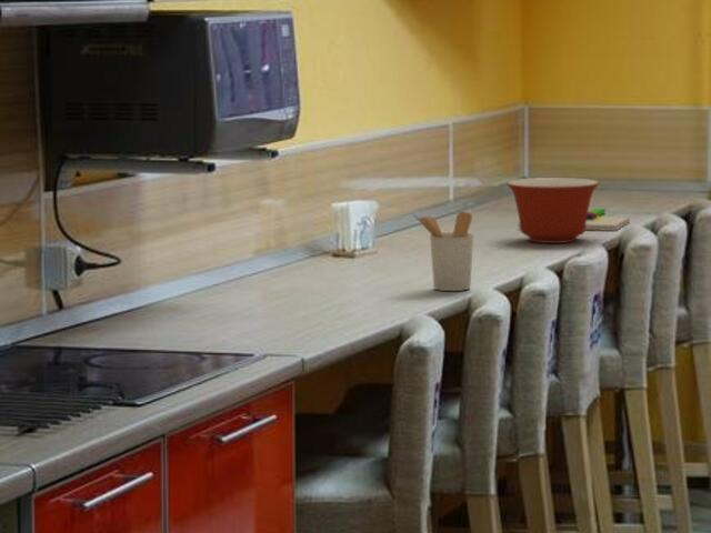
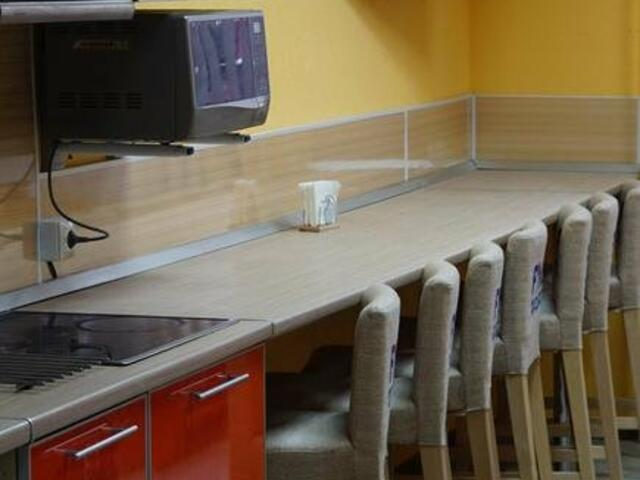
- utensil holder (442, 249)
- mixing bowl (552, 211)
- chopping board (587, 217)
